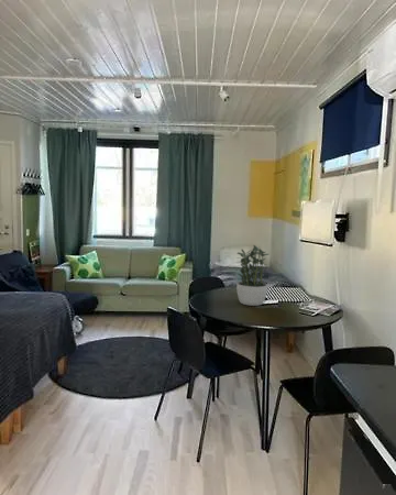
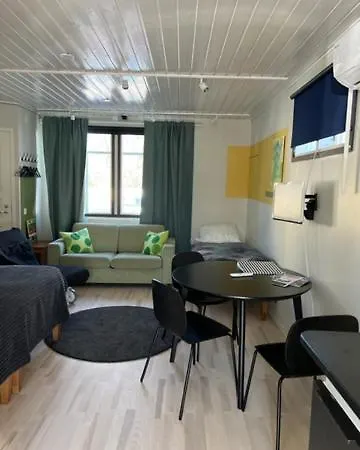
- potted plant (251, 273)
